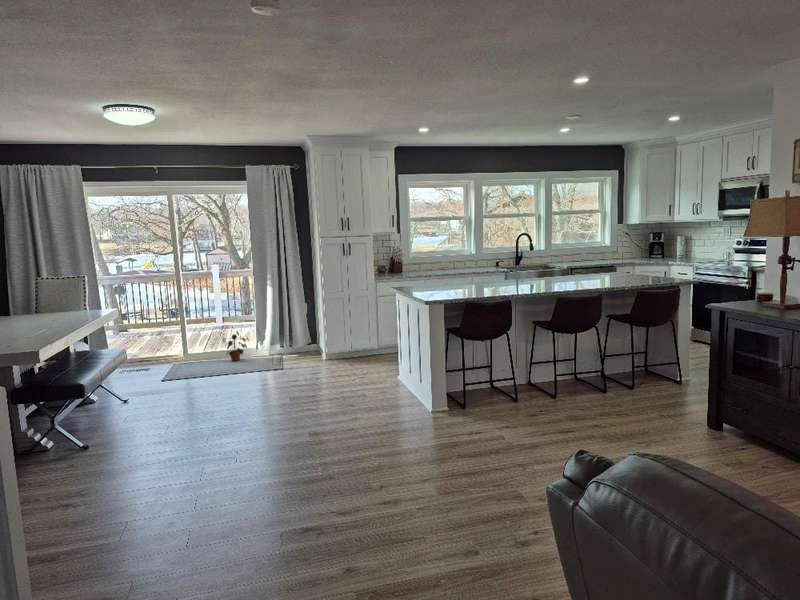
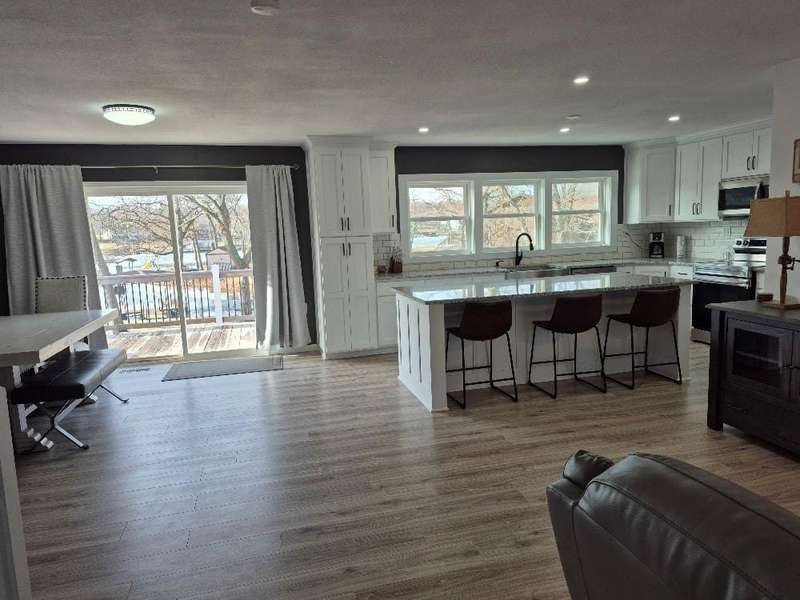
- potted plant (234, 345)
